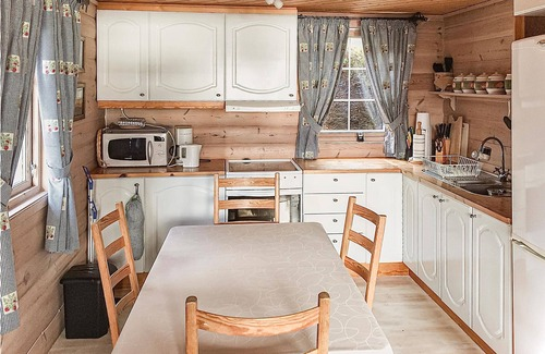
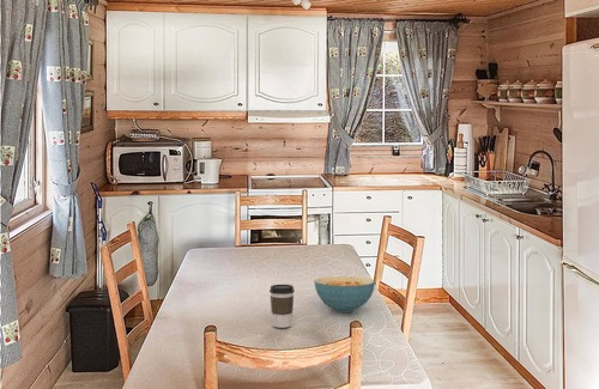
+ cereal bowl (344, 294)
+ coffee cup (282, 305)
